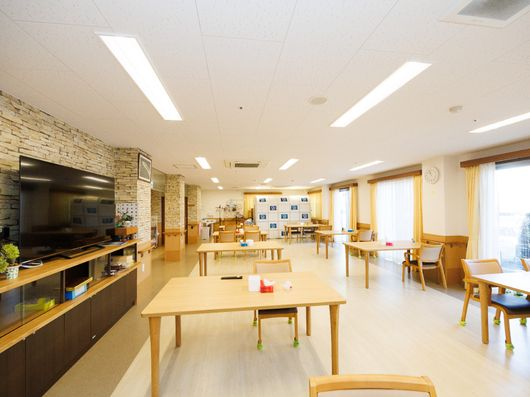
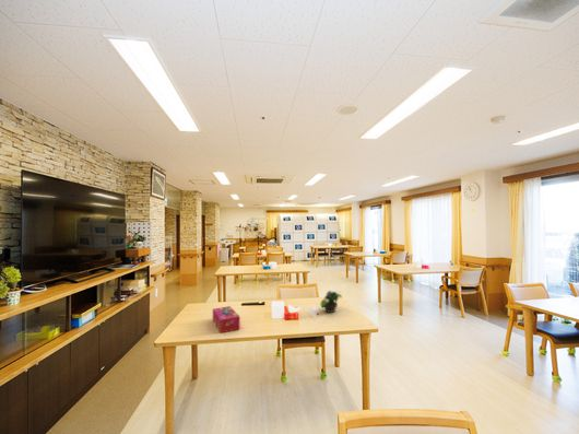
+ tissue box (225, 318)
+ potted flower (332, 301)
